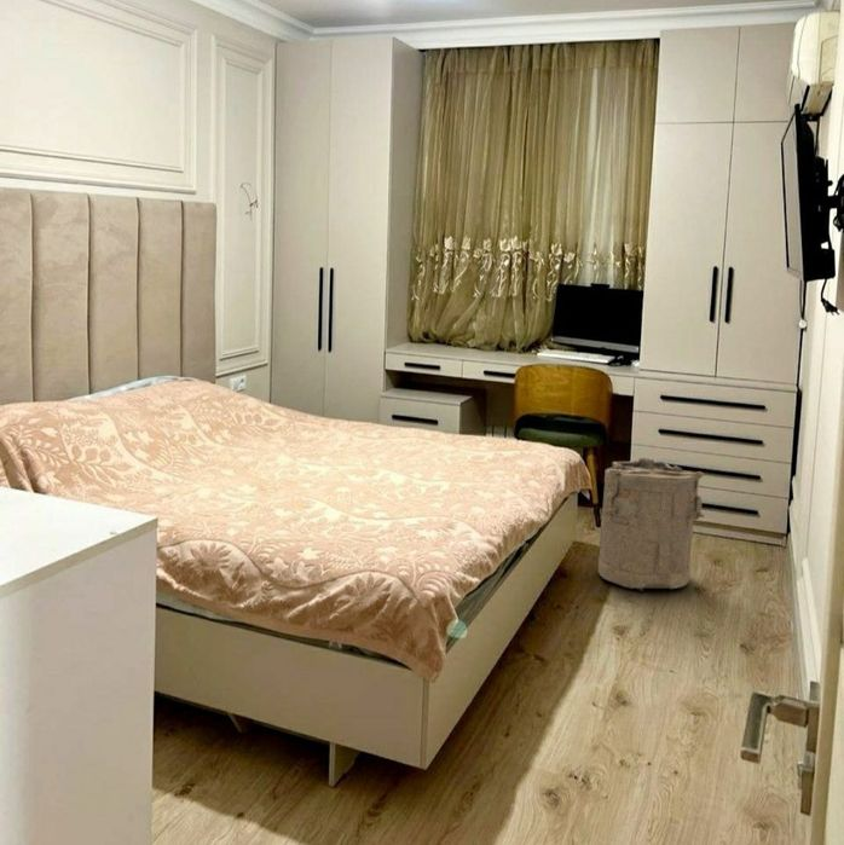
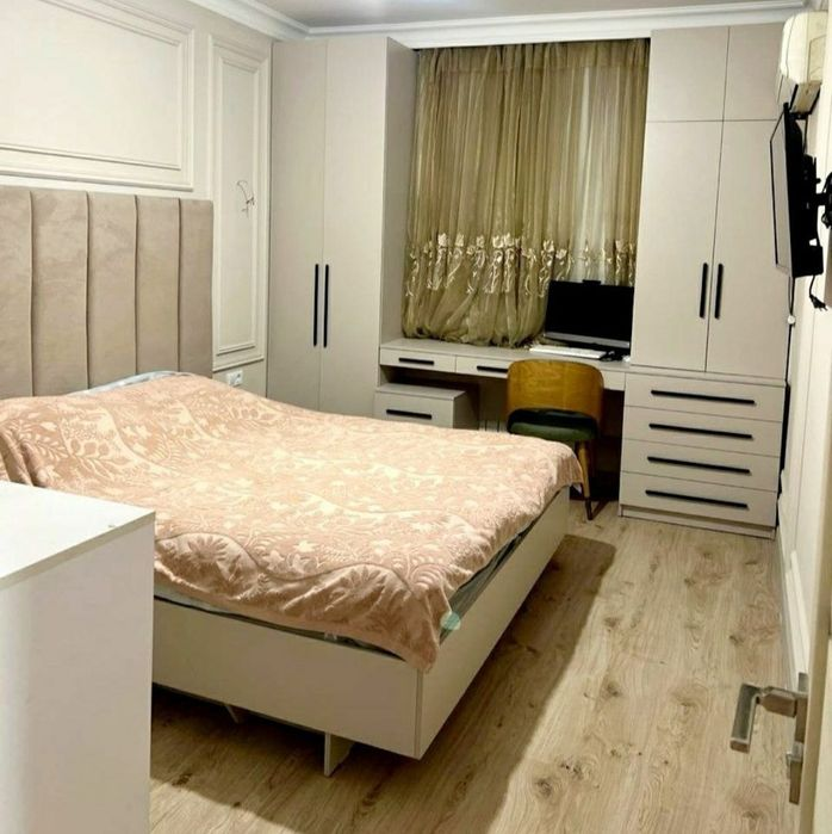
- laundry hamper (651, 520)
